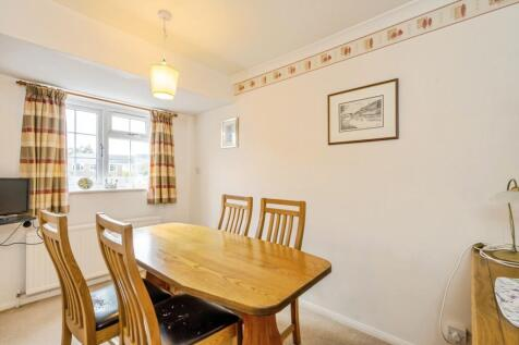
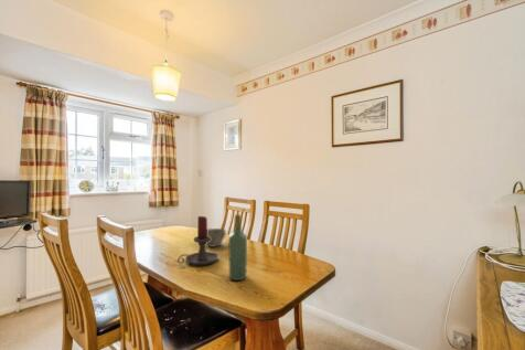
+ bowl (213, 237)
+ wine bottle (237, 245)
+ candle holder (197, 238)
